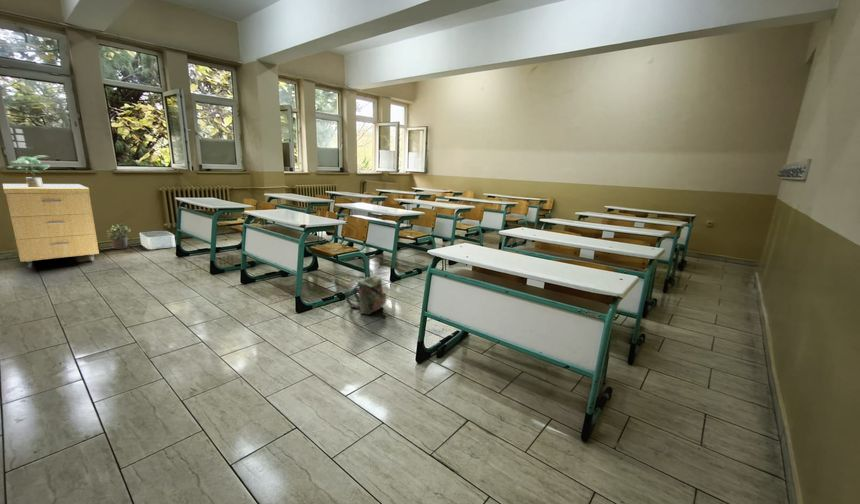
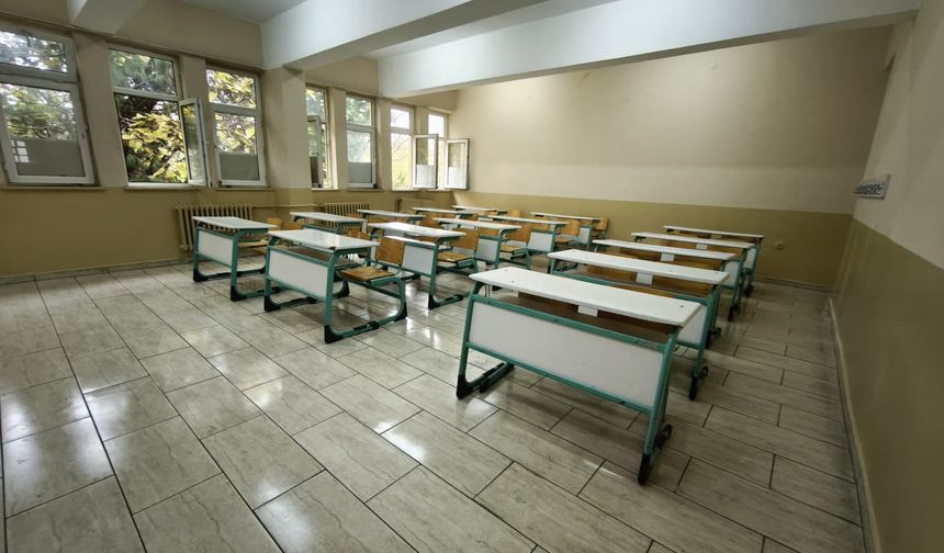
- potted plant (120, 235)
- storage bin (157, 239)
- storage cabinet (52, 224)
- potted plant (31, 170)
- backpack (364, 292)
